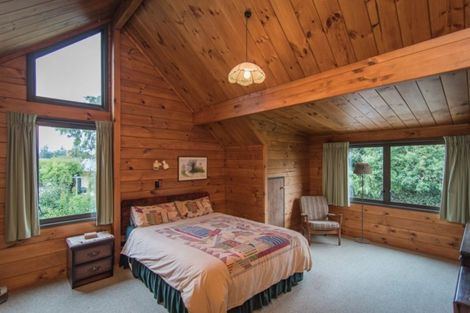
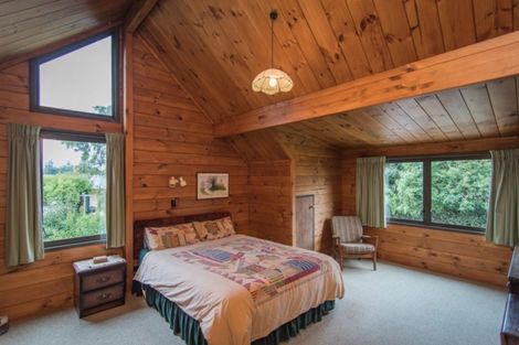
- floor lamp (362, 201)
